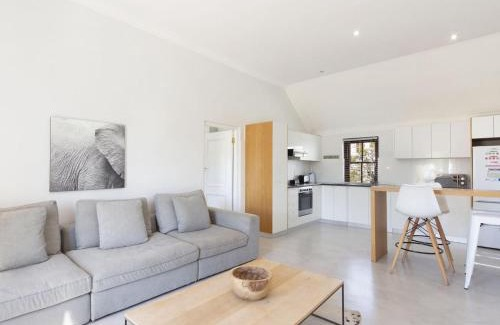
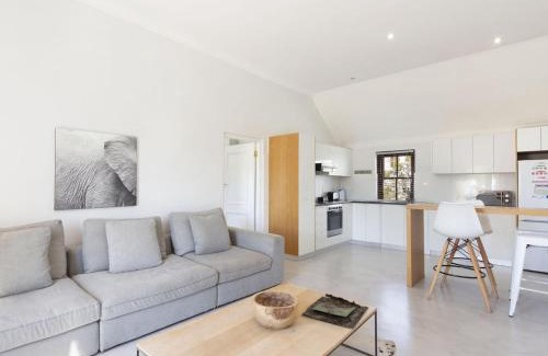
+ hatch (335, 308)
